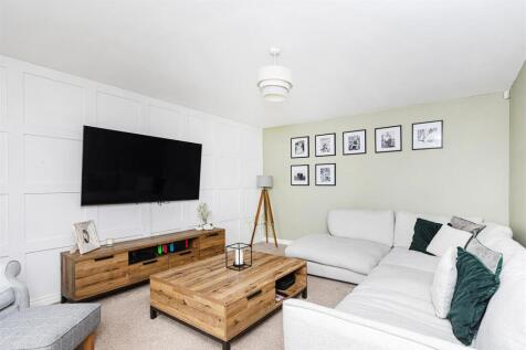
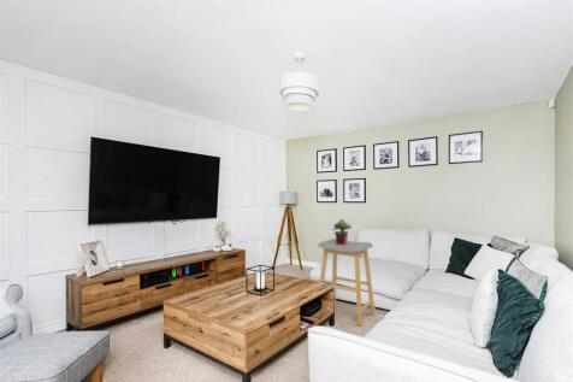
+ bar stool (345, 278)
+ potted plant (342, 230)
